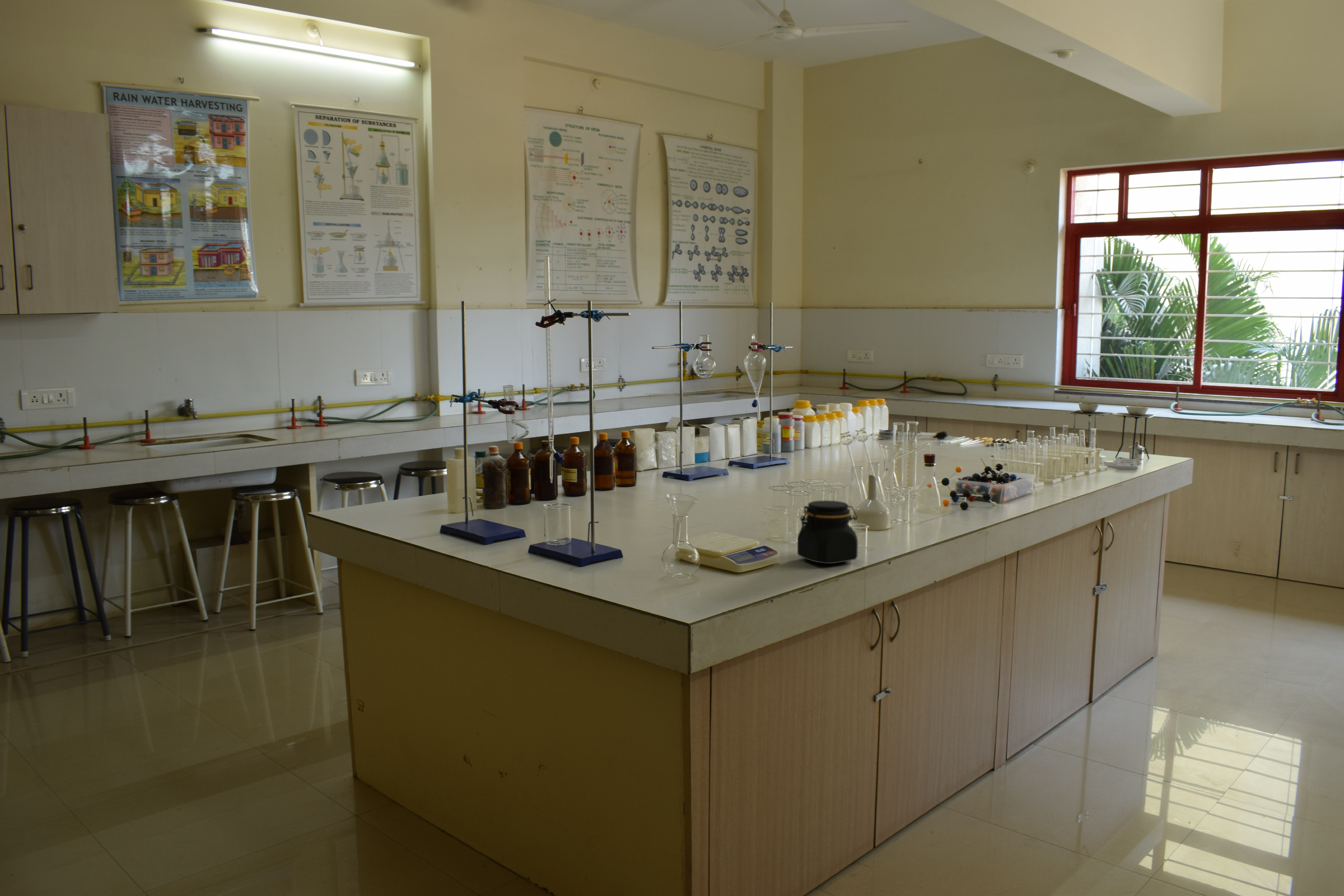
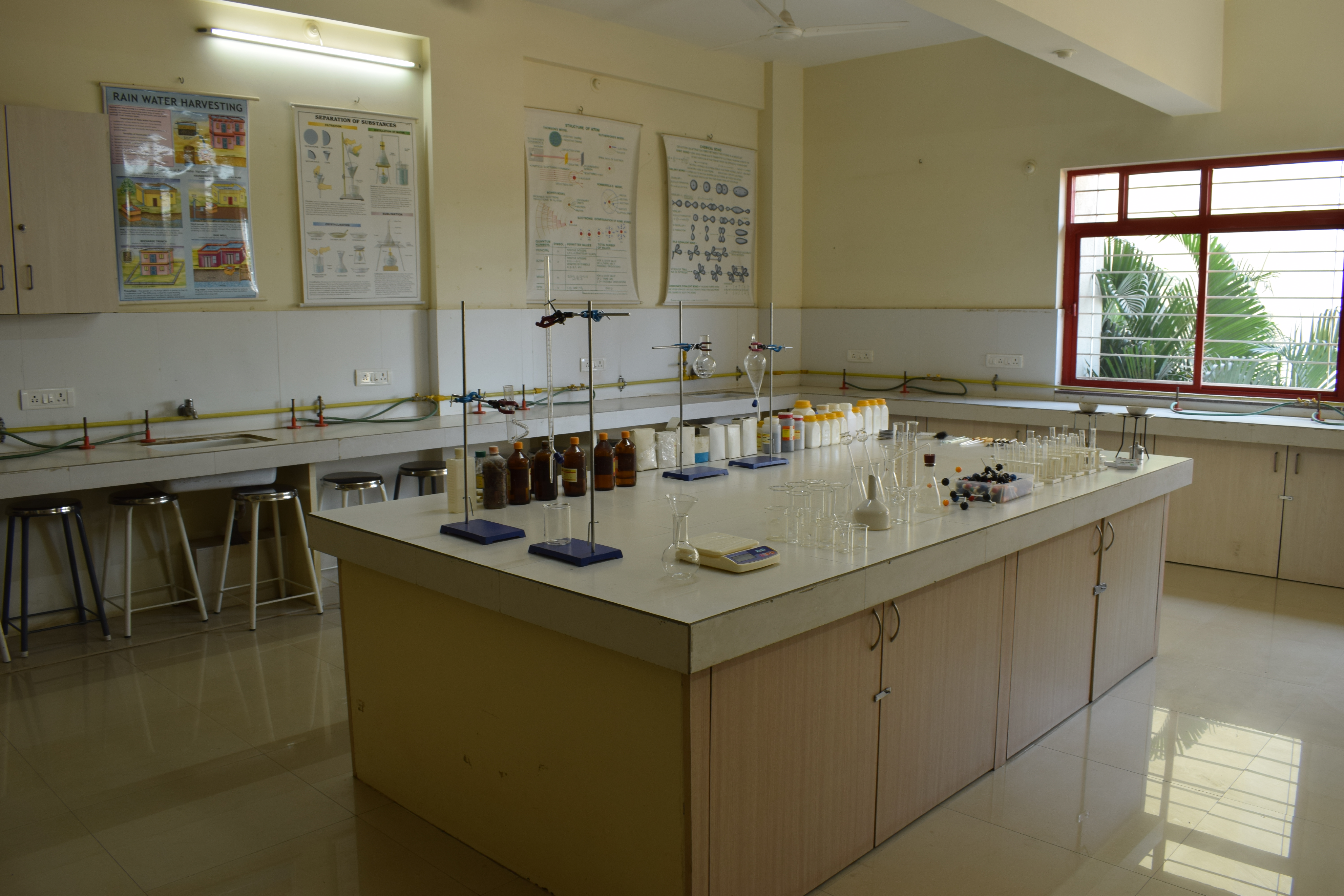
- jar (828, 532)
